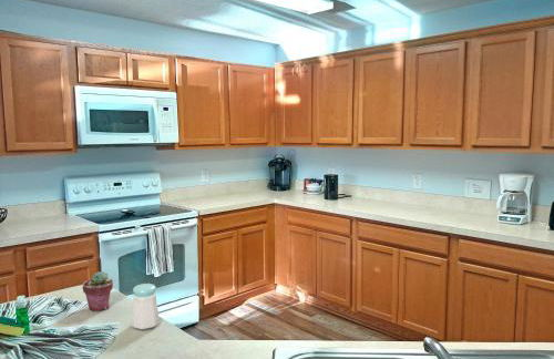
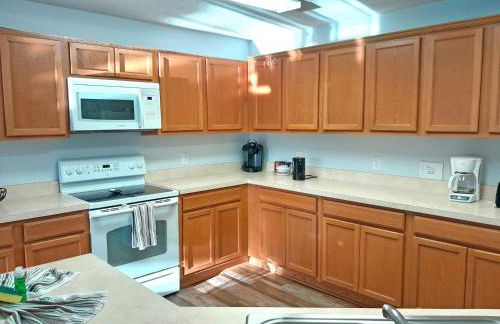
- salt shaker (144, 305)
- potted succulent (98, 289)
